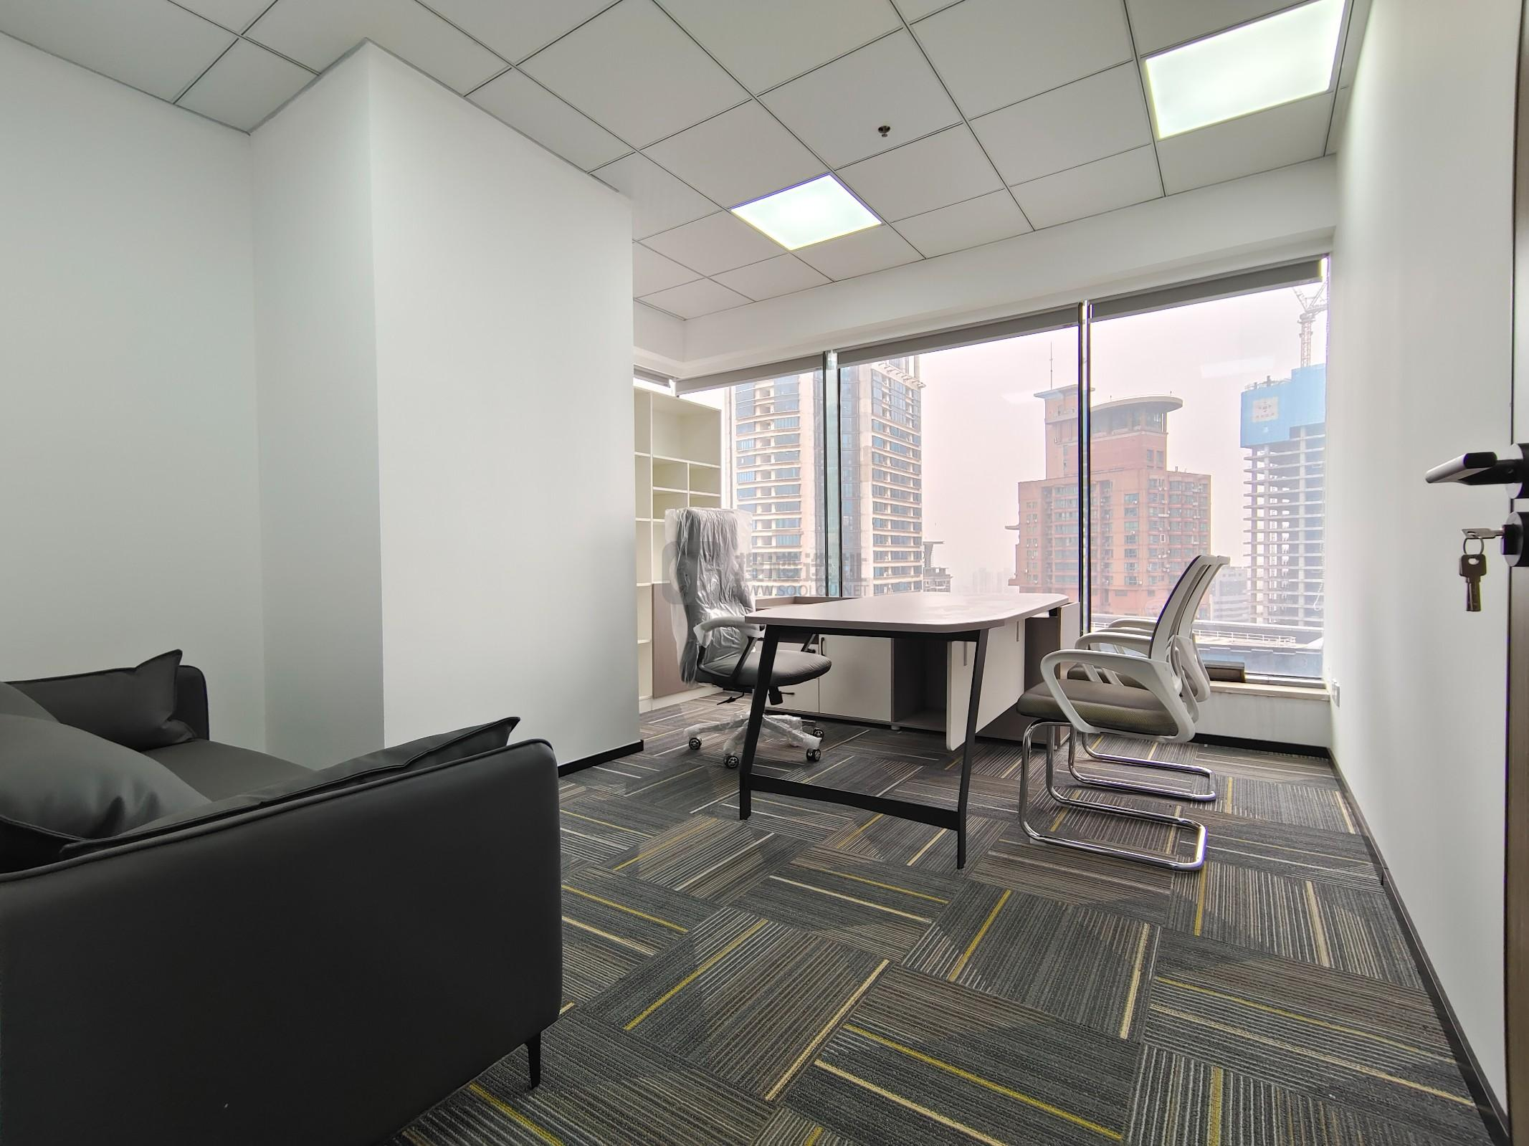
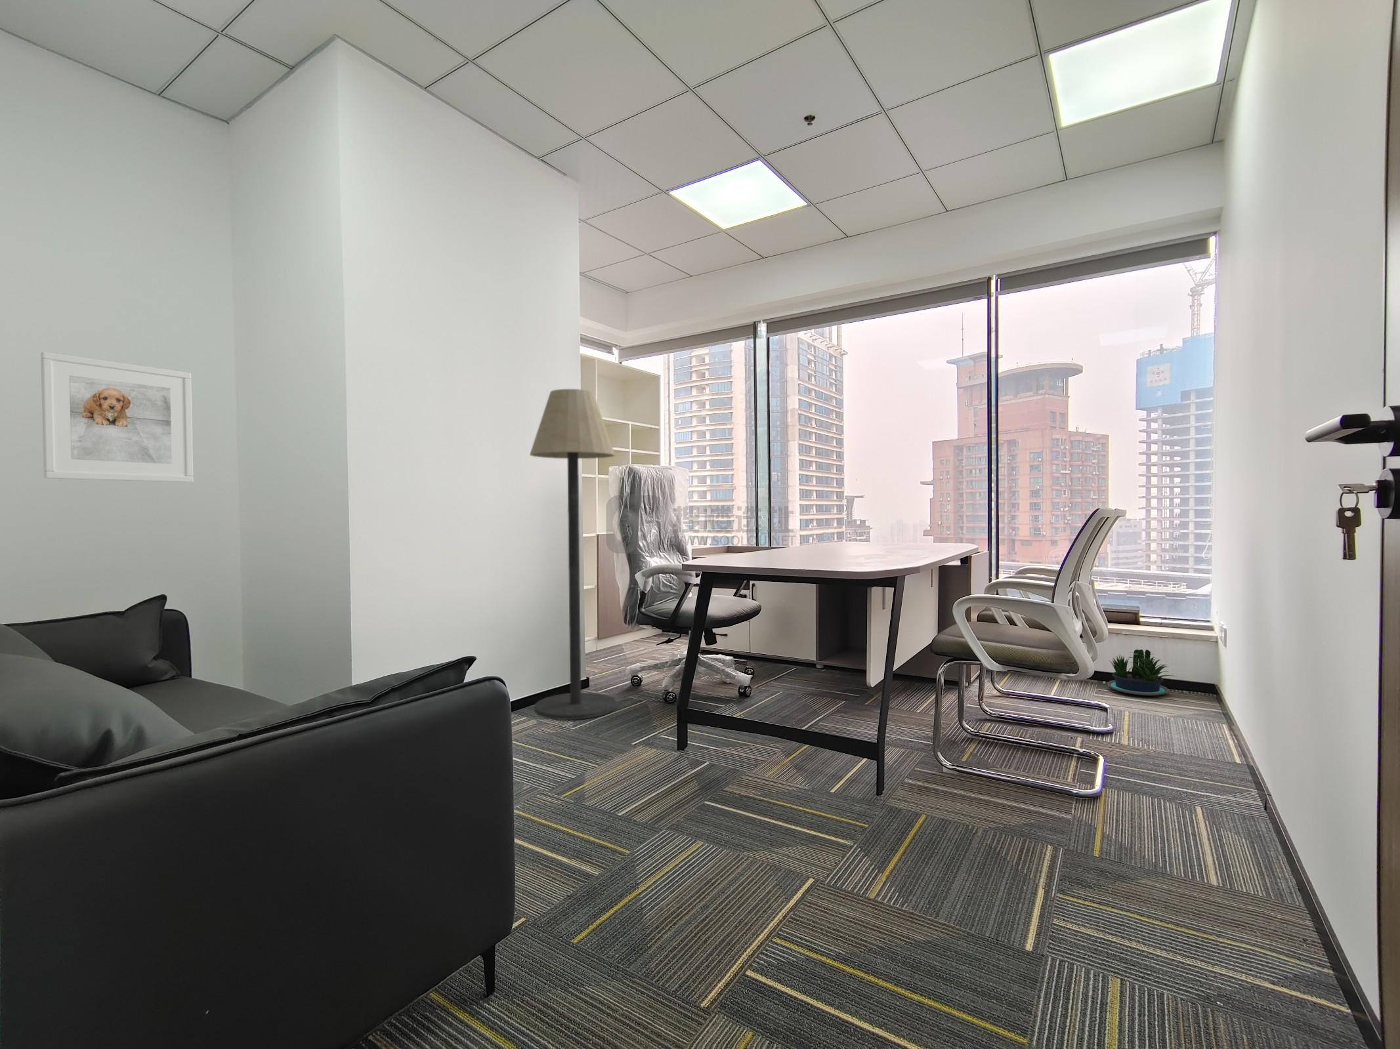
+ potted plant (1141, 671)
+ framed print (122, 422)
+ floor lamp (573, 551)
